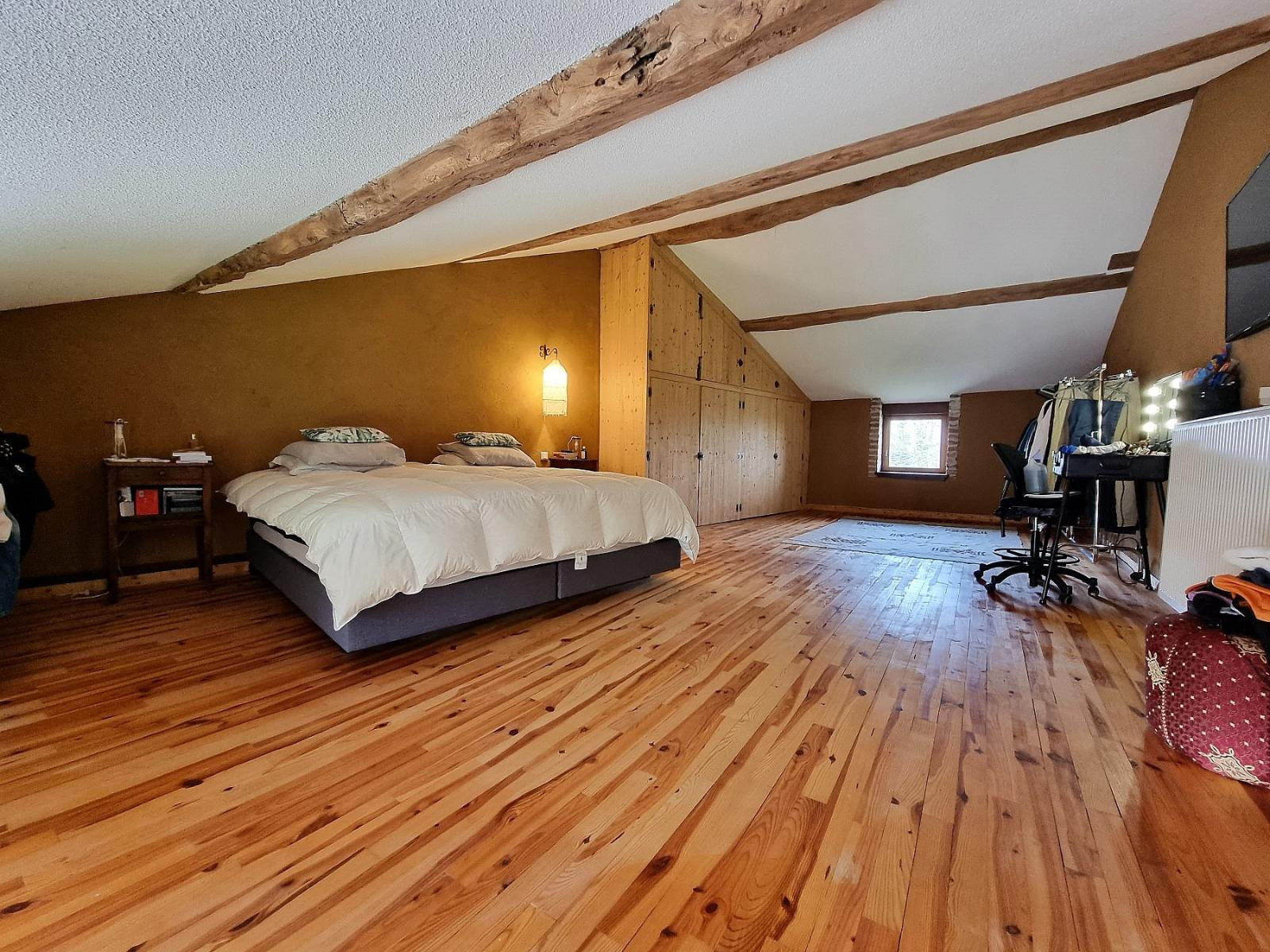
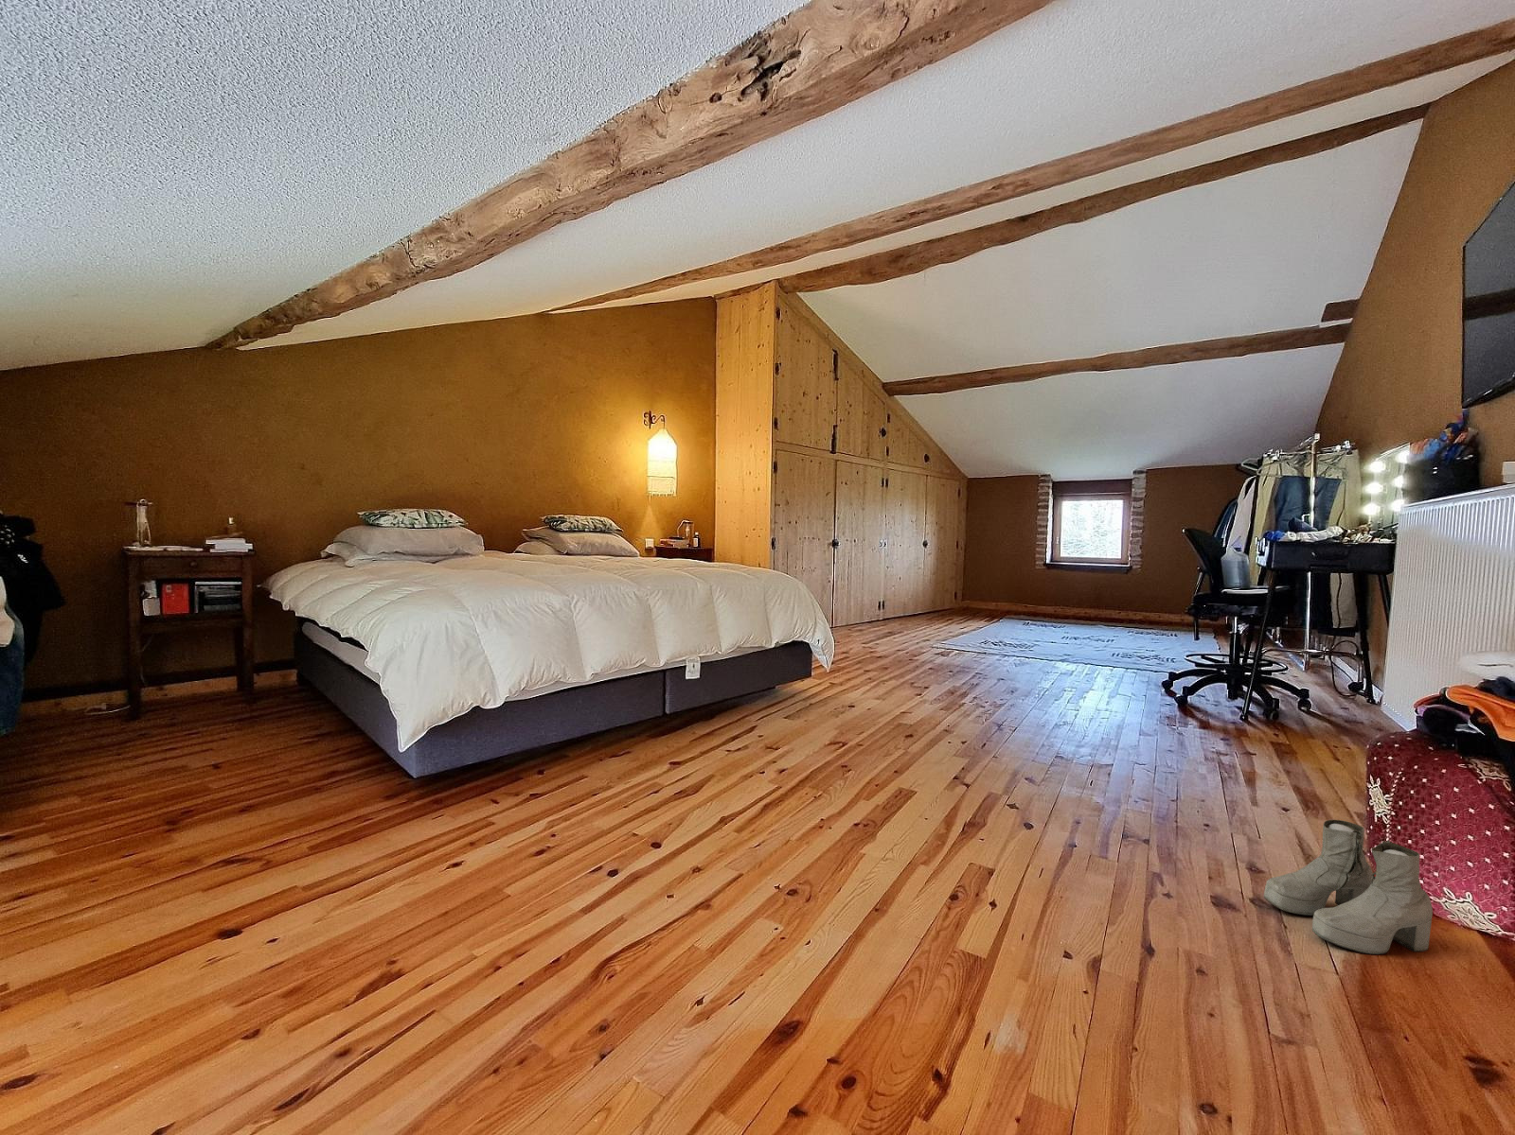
+ boots (1347, 880)
